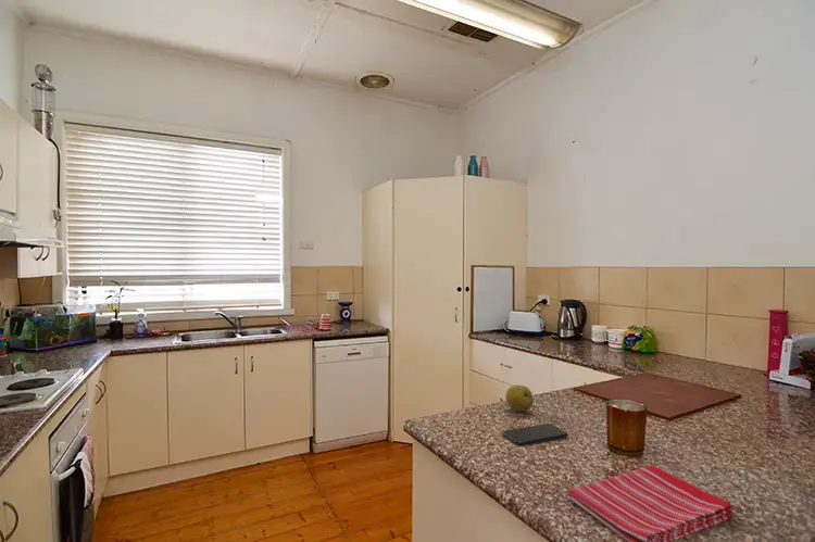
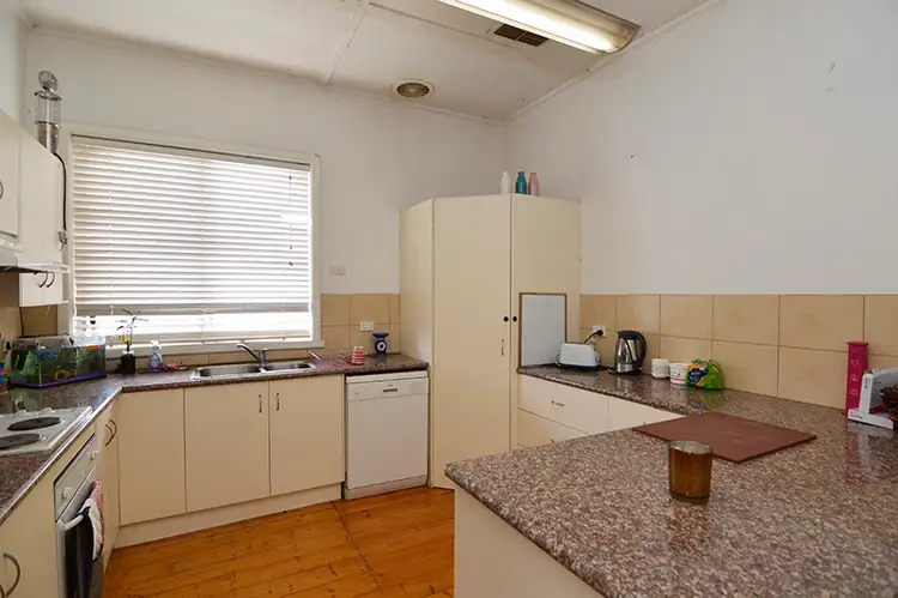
- fruit (518, 398)
- dish towel (647, 500)
- smartphone (535, 433)
